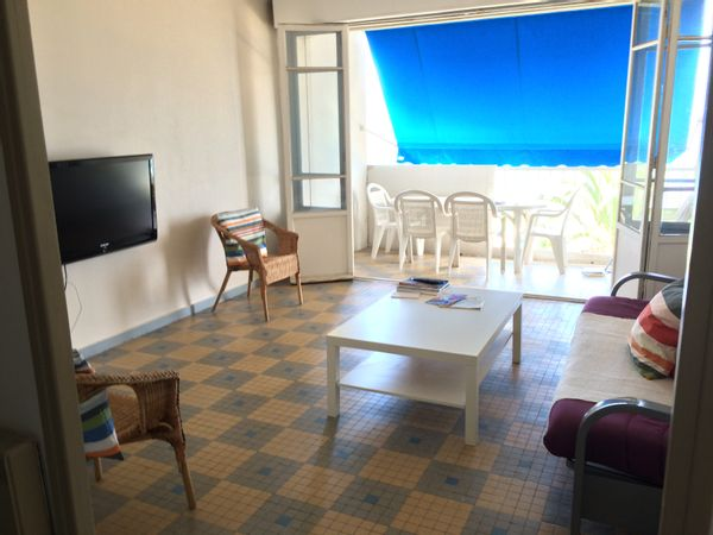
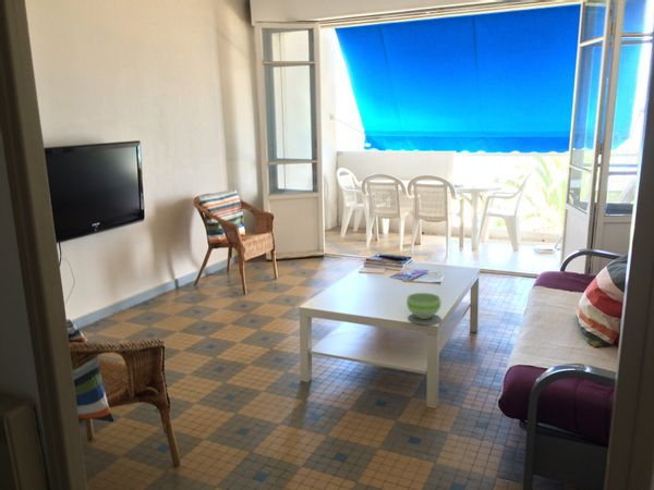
+ bowl (423, 306)
